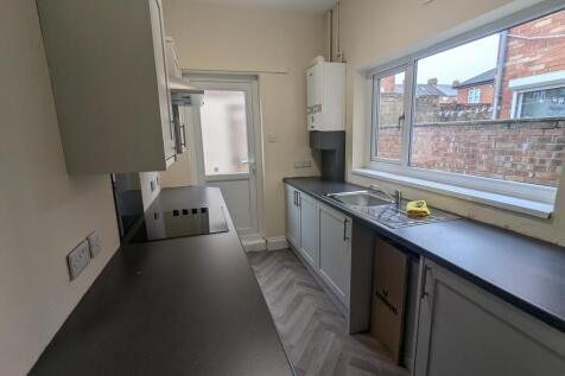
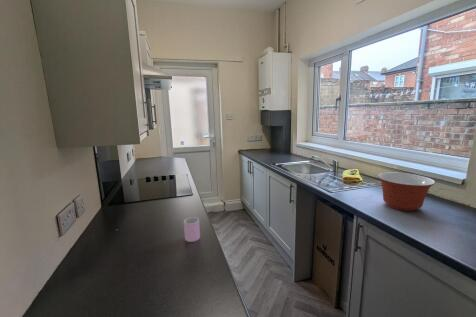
+ mixing bowl (403, 192)
+ cup (192, 230)
